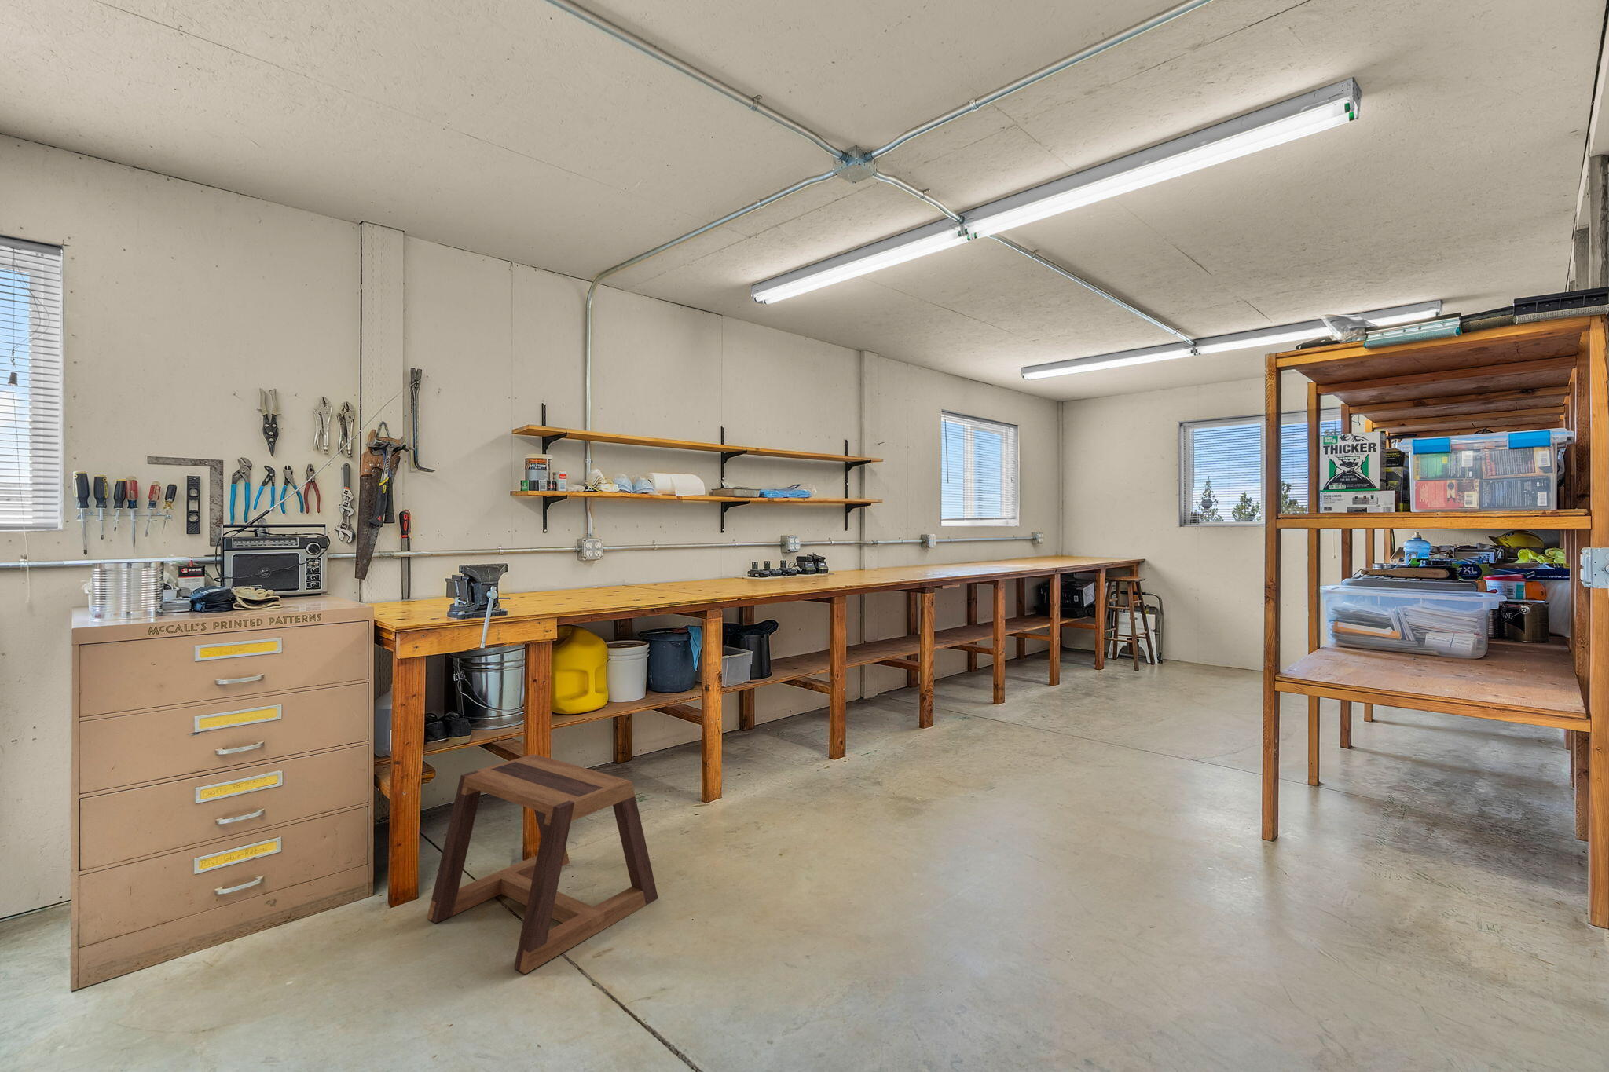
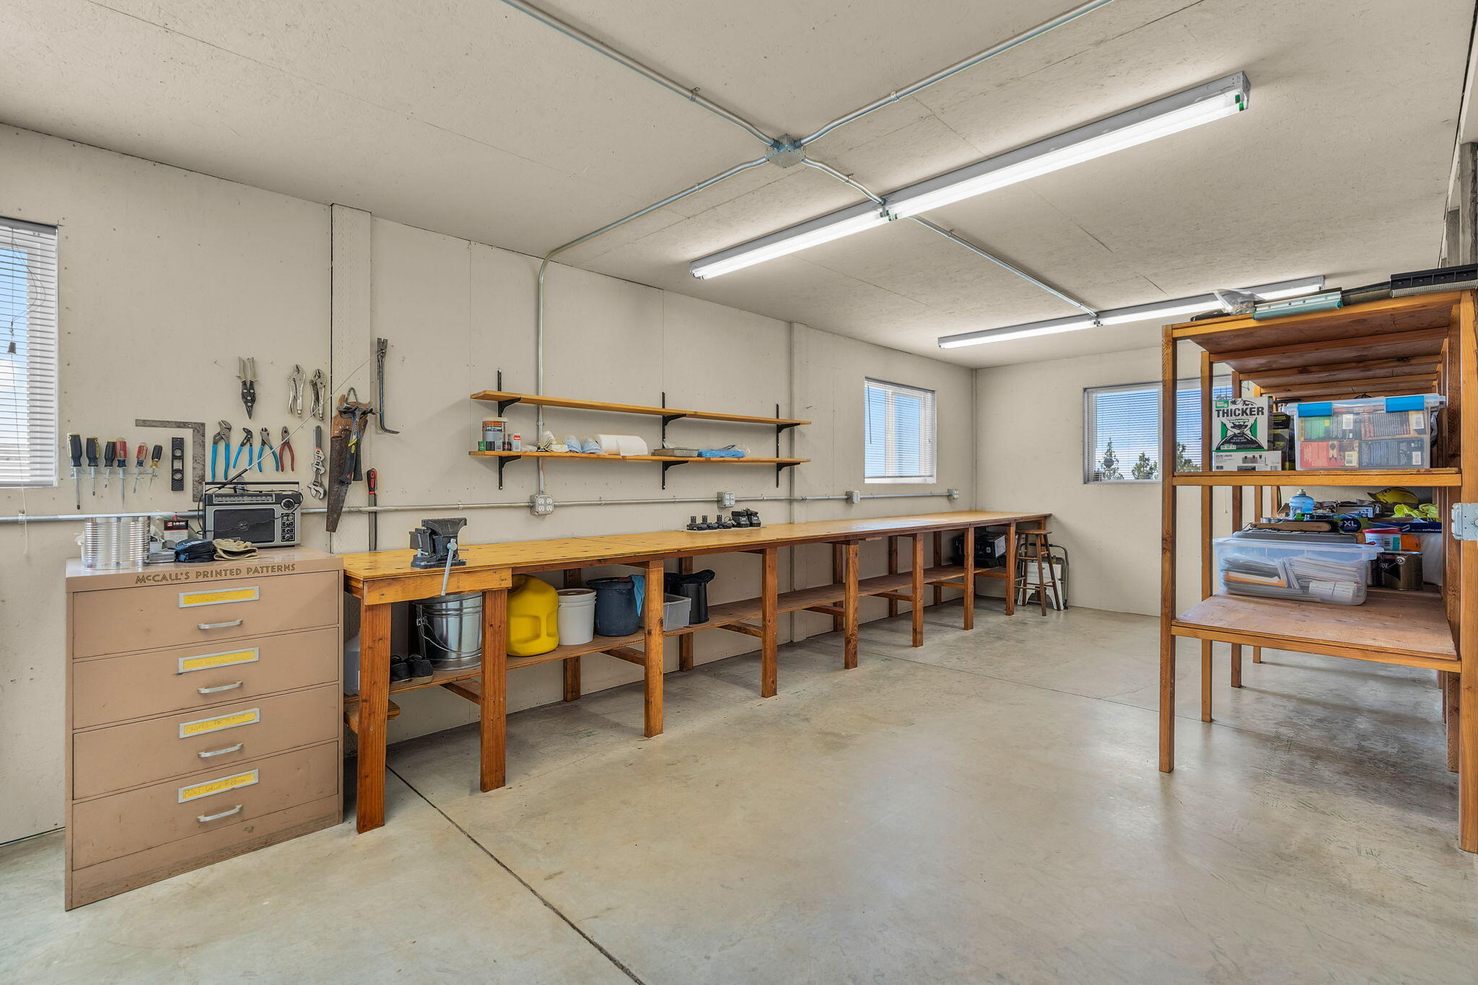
- stool (546, 842)
